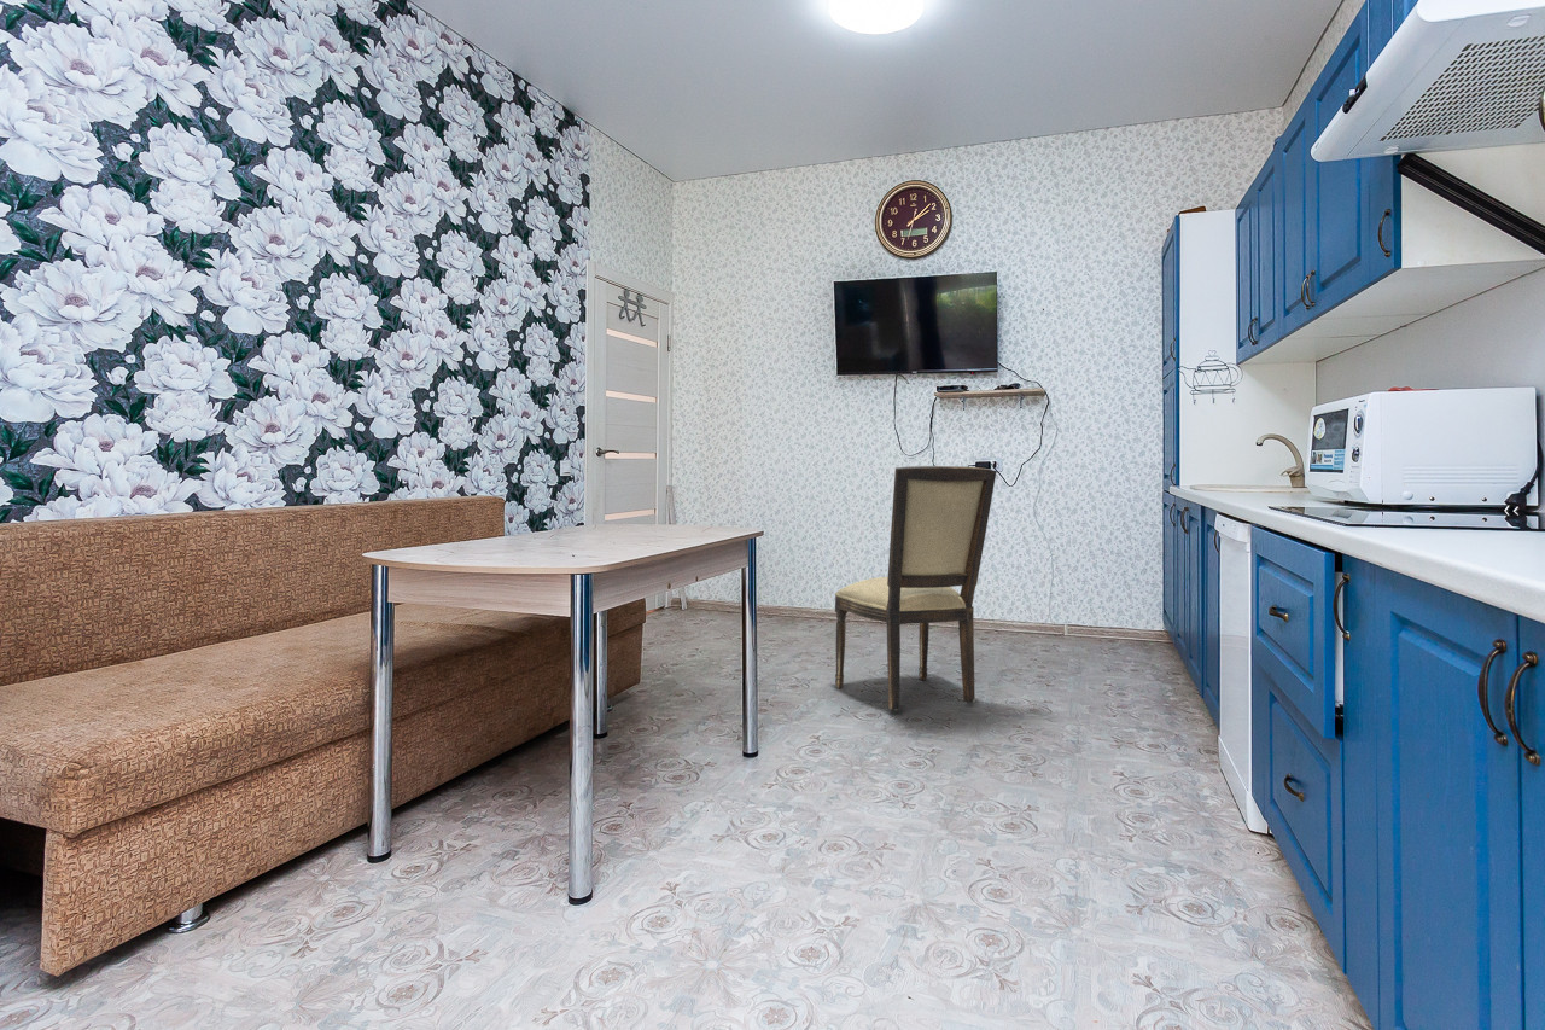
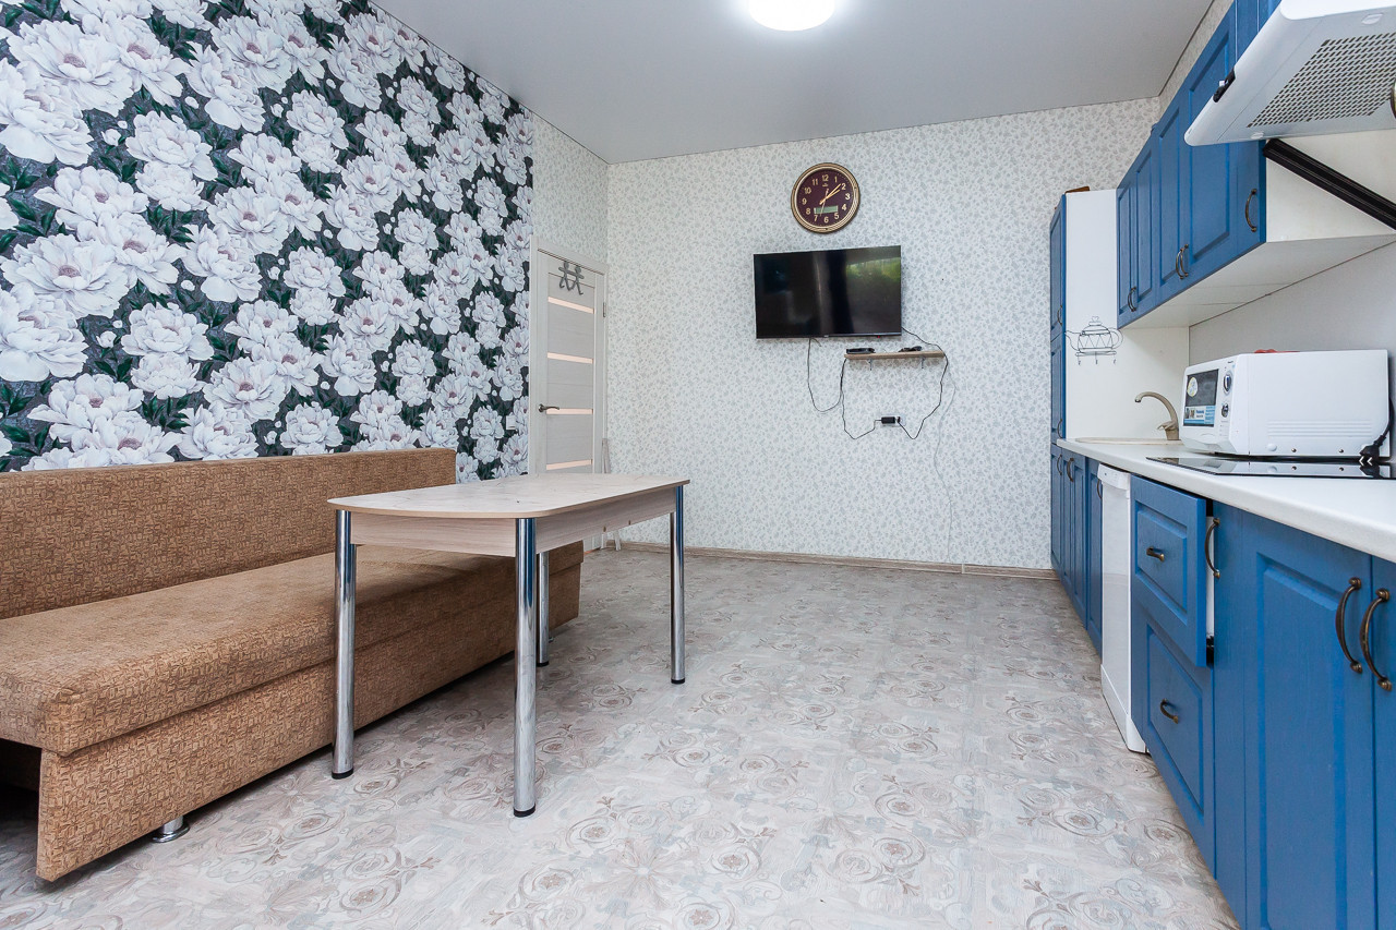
- dining chair (911, 584)
